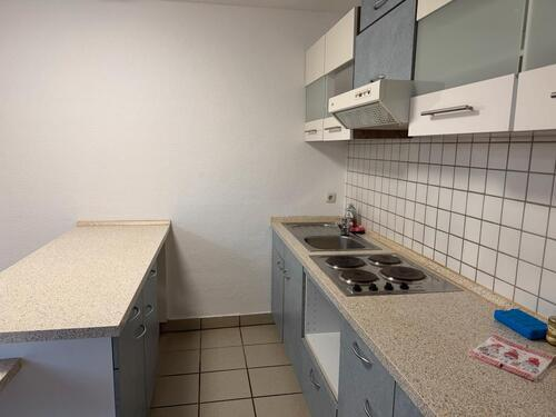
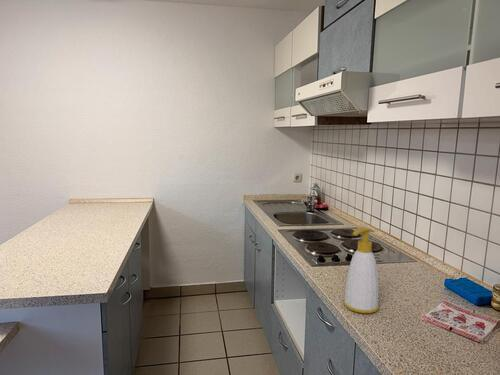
+ soap bottle (363, 267)
